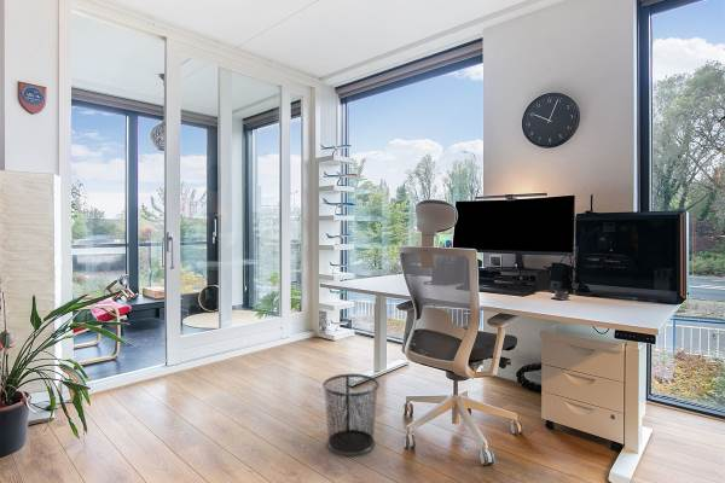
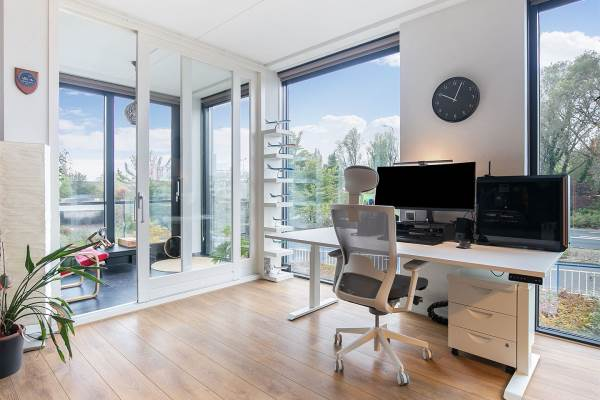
- waste bin (350, 413)
